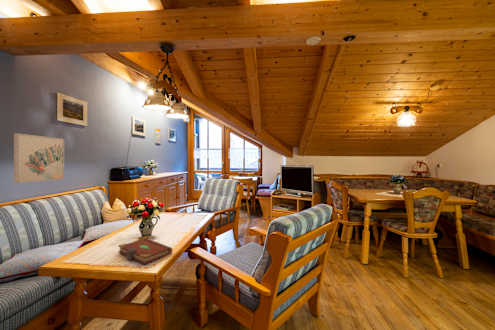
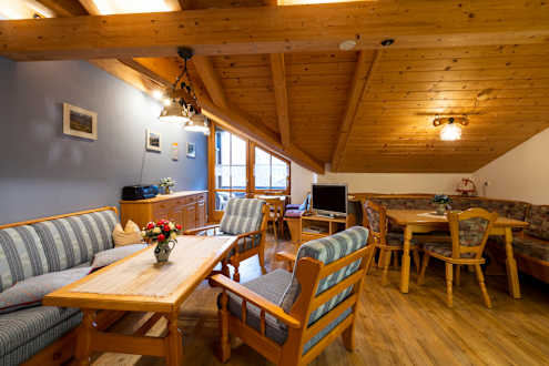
- book (145, 248)
- wall art (41, 158)
